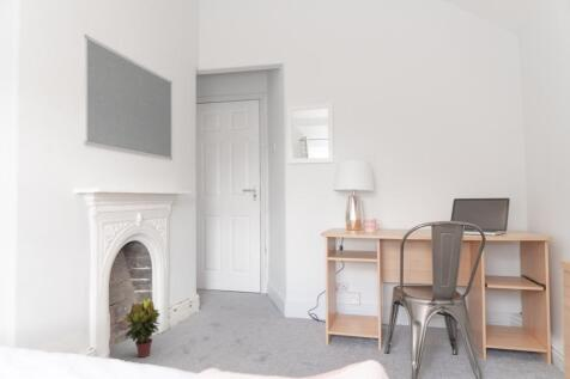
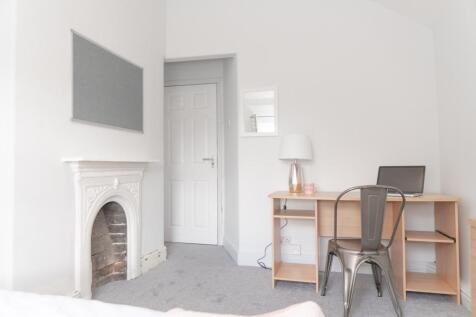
- potted plant (144, 325)
